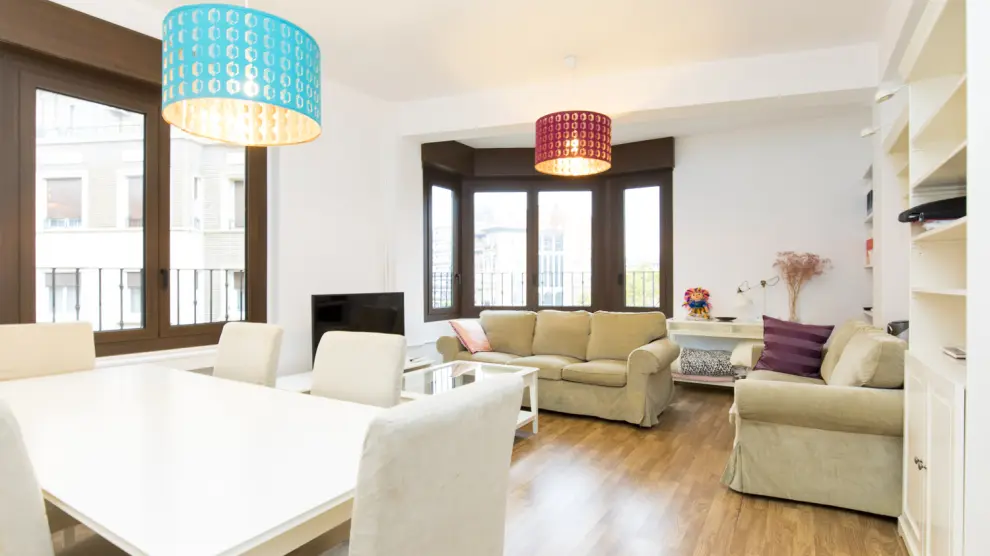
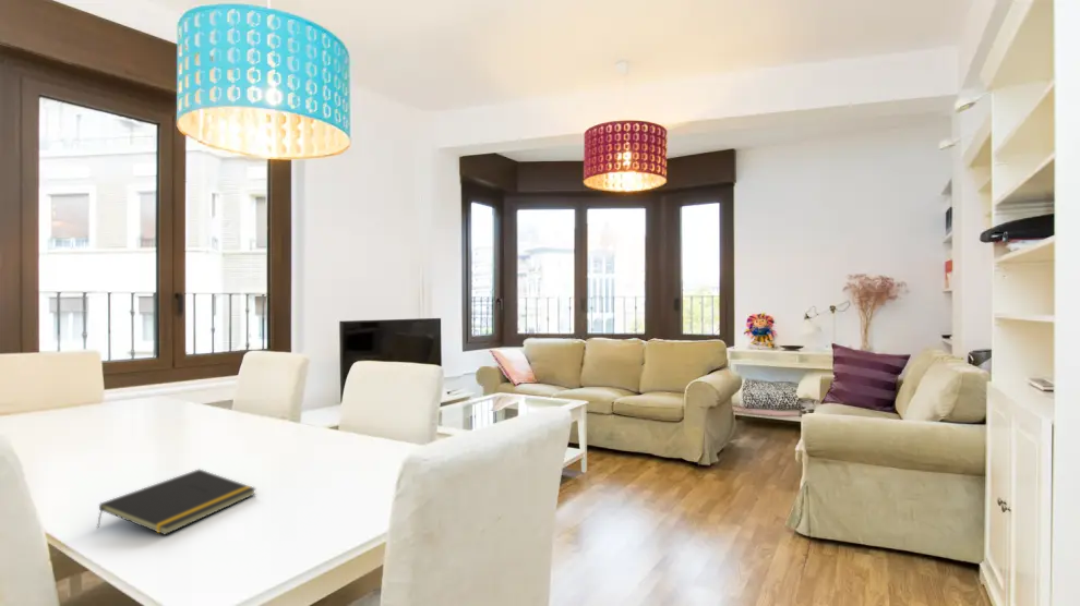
+ notepad (183, 498)
